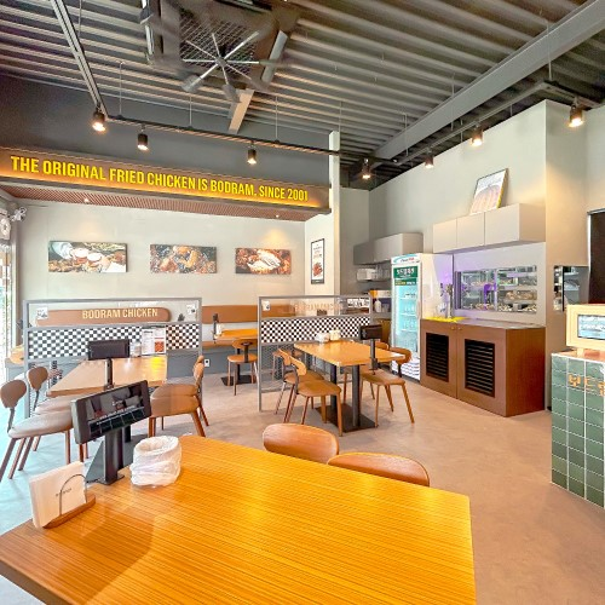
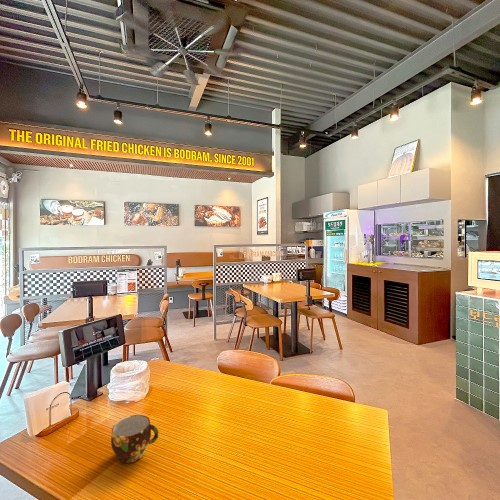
+ cup (134, 438)
